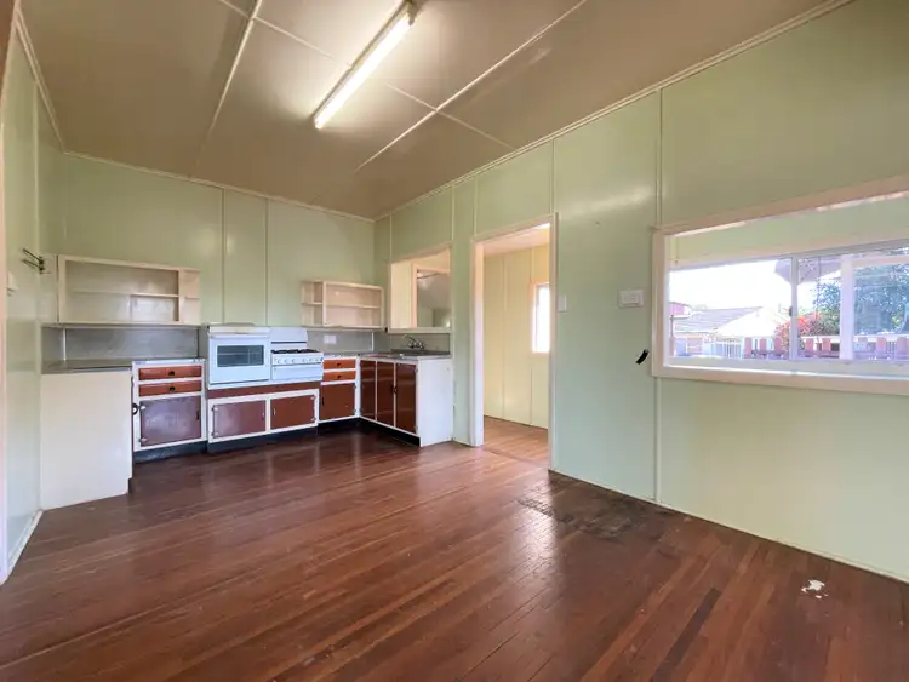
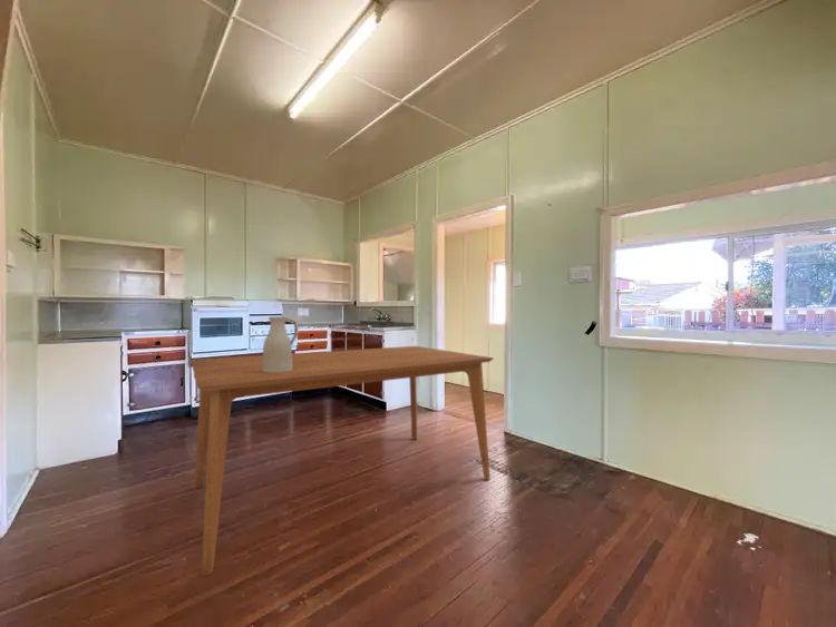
+ ceramic pitcher (281, 343)
+ dining table (339, 385)
